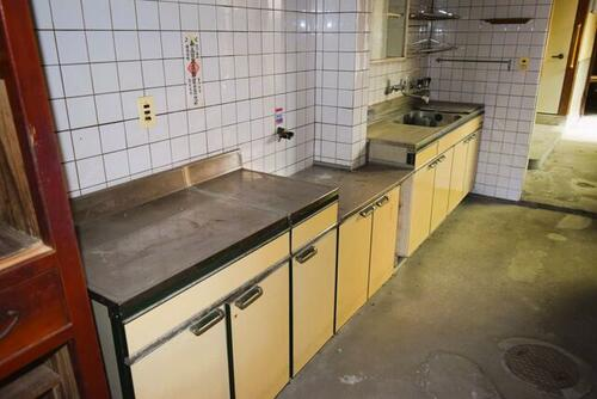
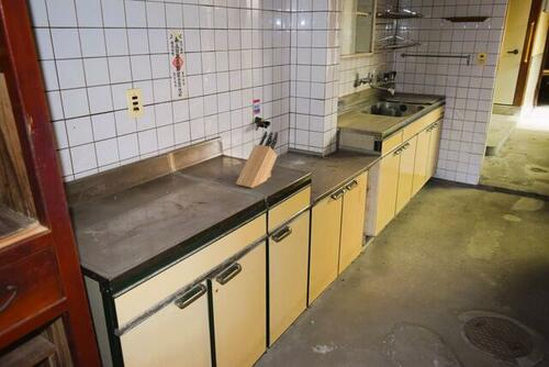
+ knife block (259, 157)
